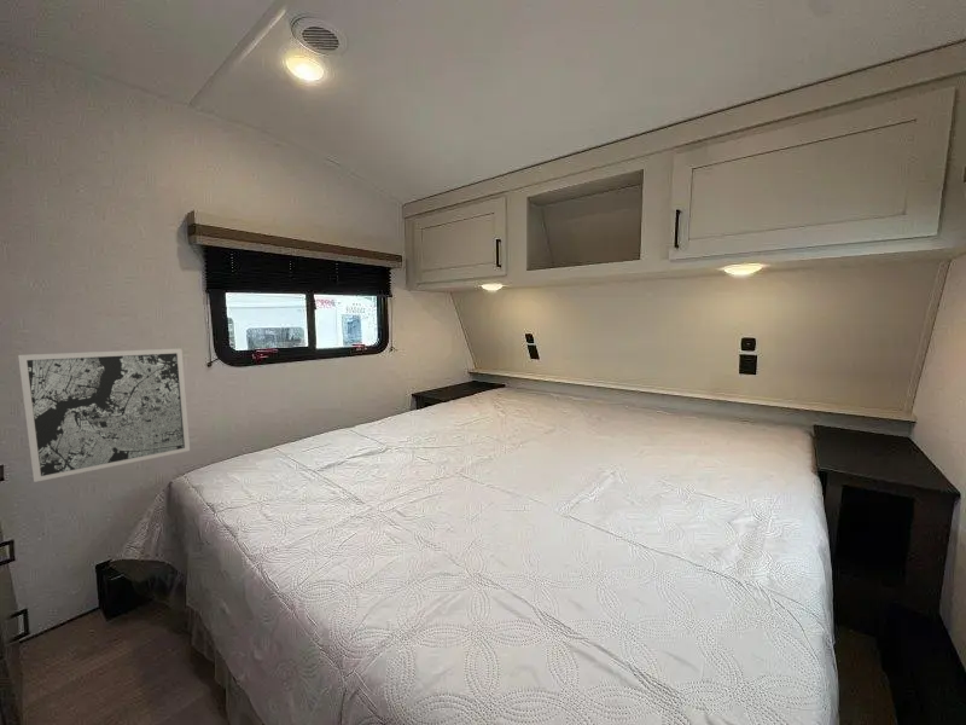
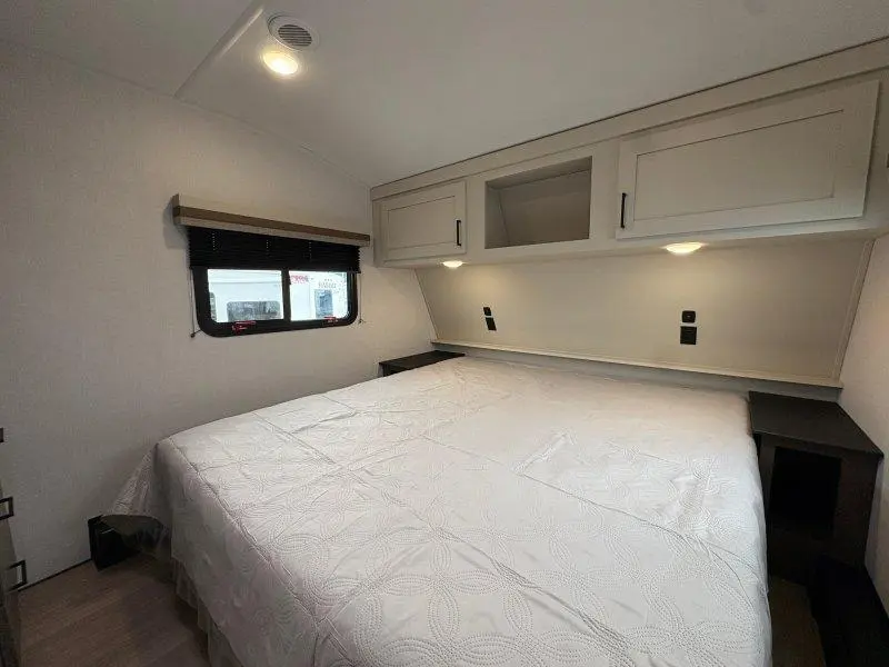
- wall art (114, 408)
